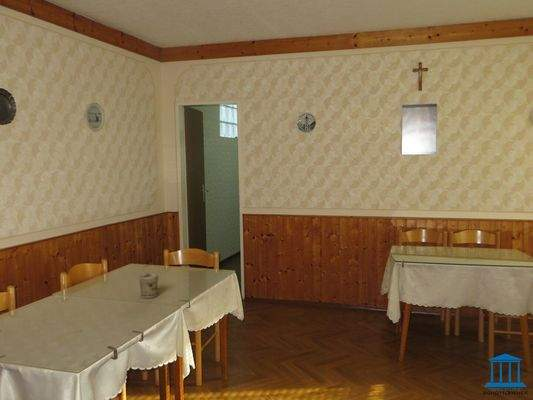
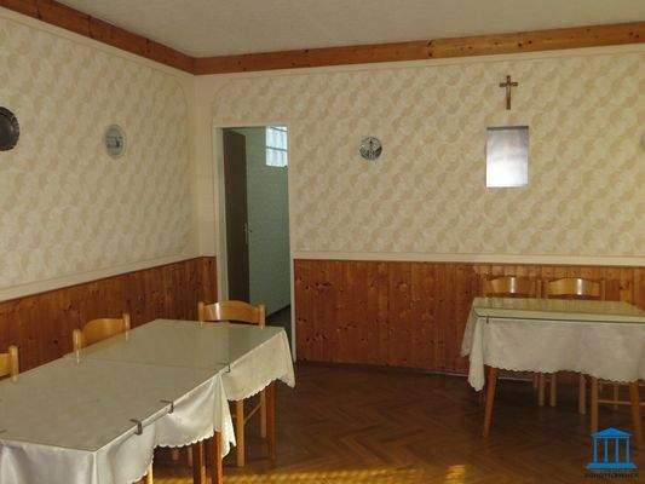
- jar (149, 285)
